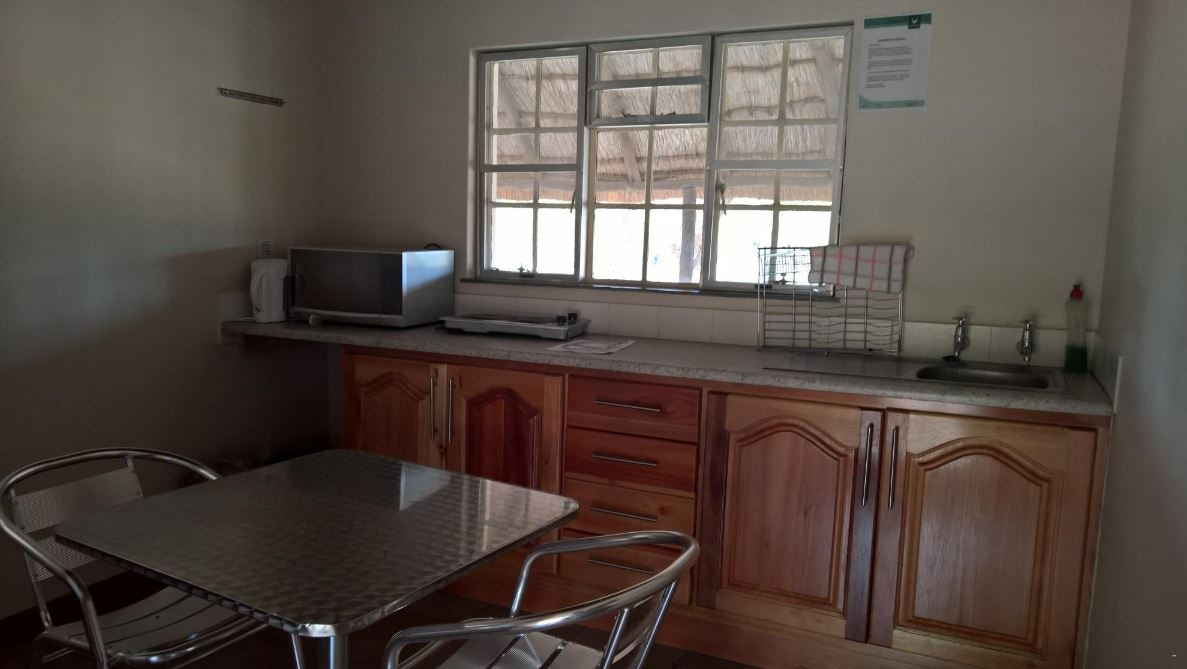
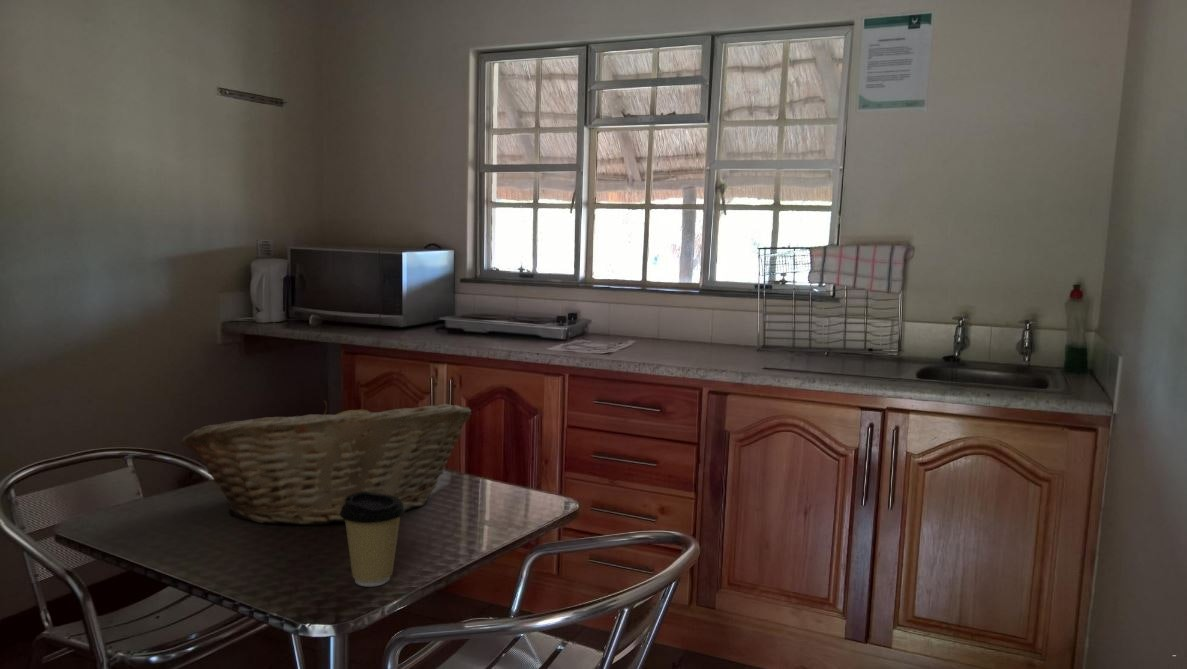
+ fruit basket (335, 448)
+ coffee cup (372, 539)
